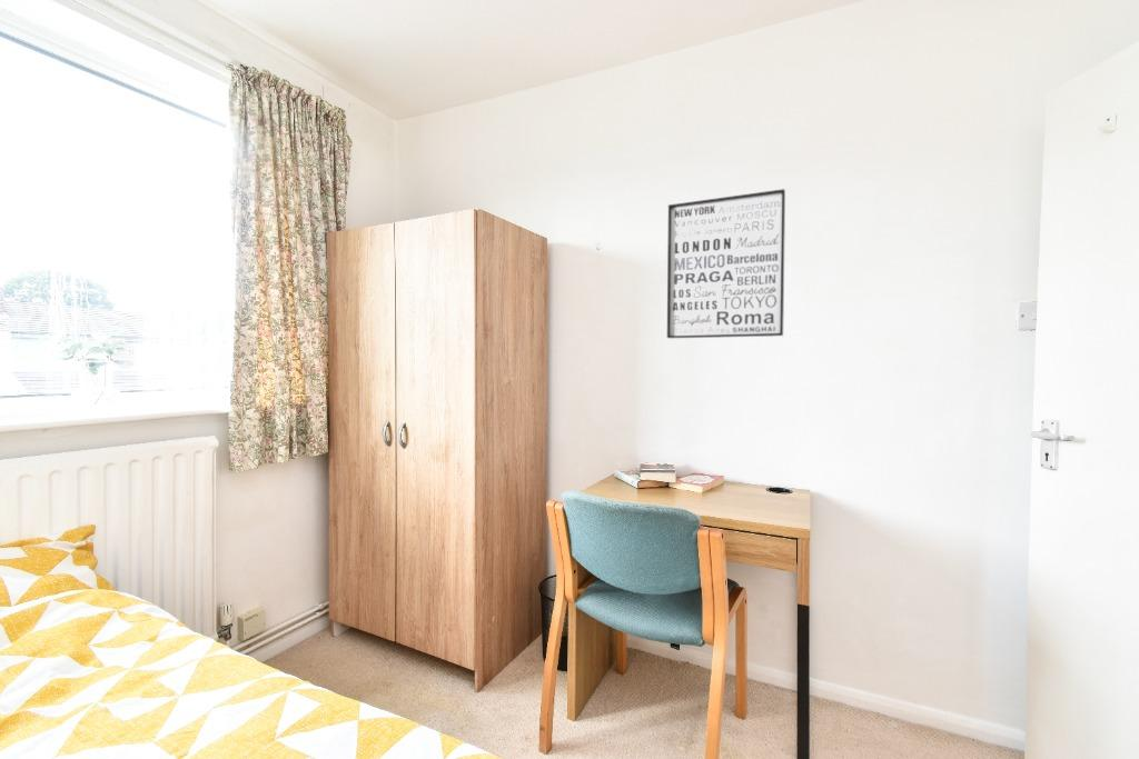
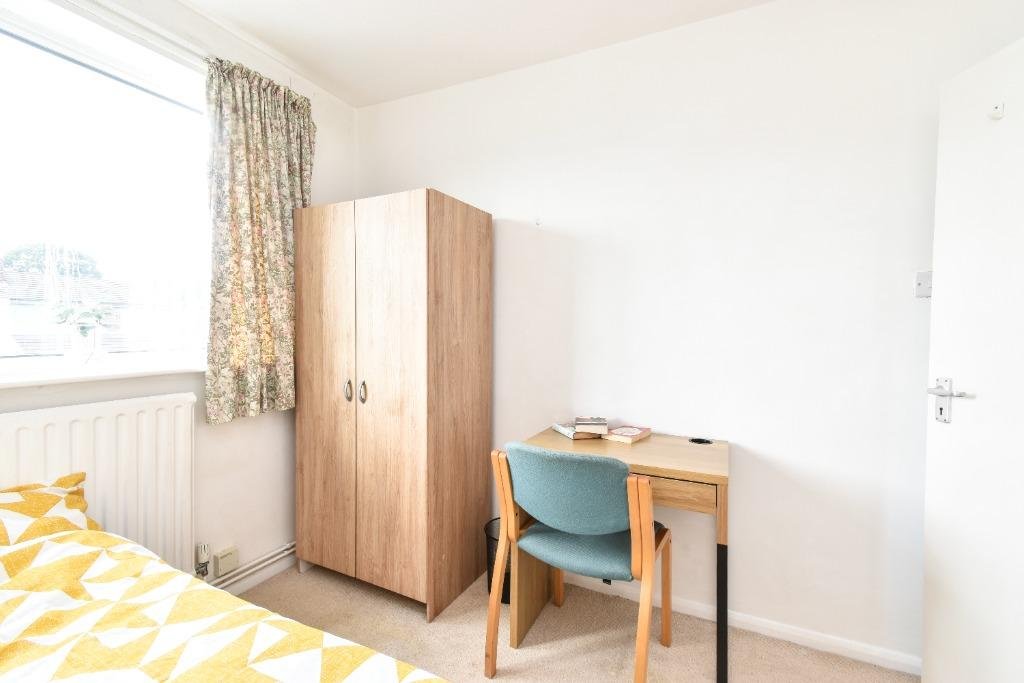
- wall art (723, 268)
